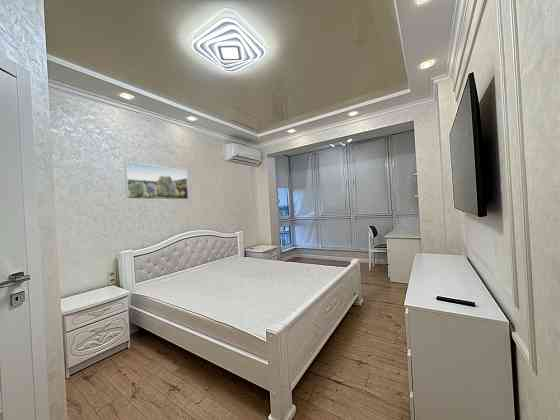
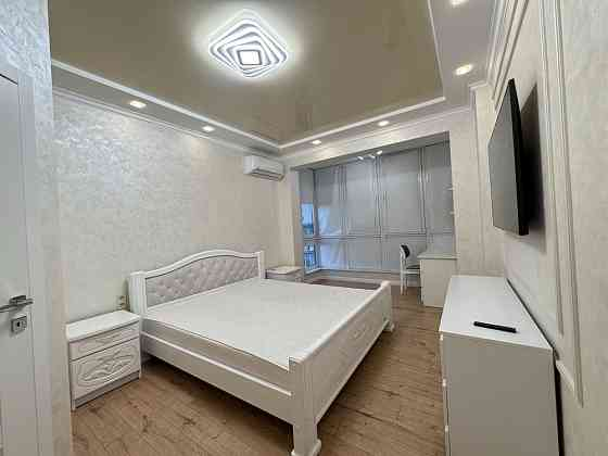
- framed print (160, 182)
